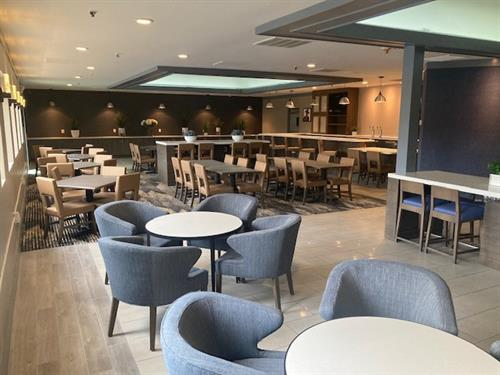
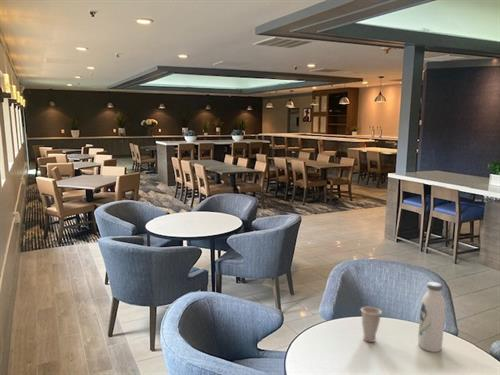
+ cup (370, 323)
+ water bottle (432, 315)
